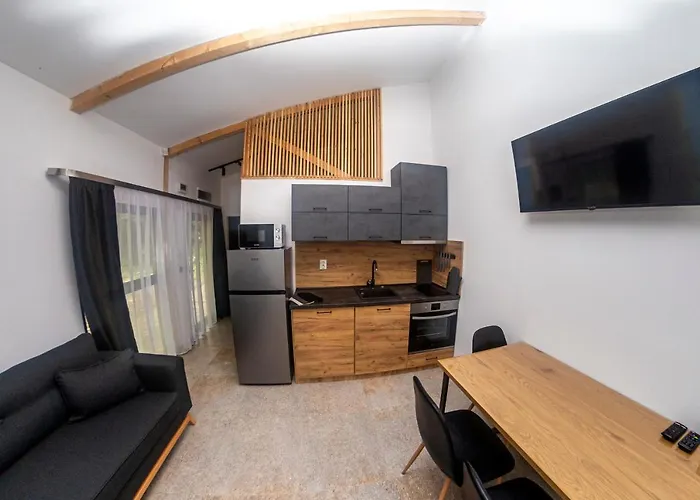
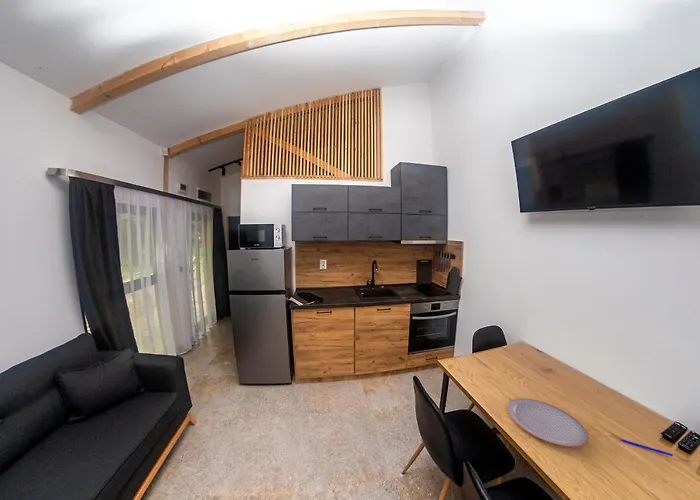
+ pen (644, 446)
+ plate (544, 421)
